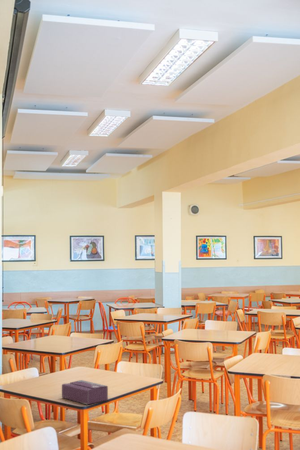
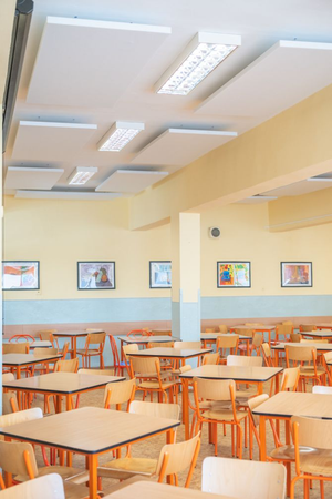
- tissue box (84, 391)
